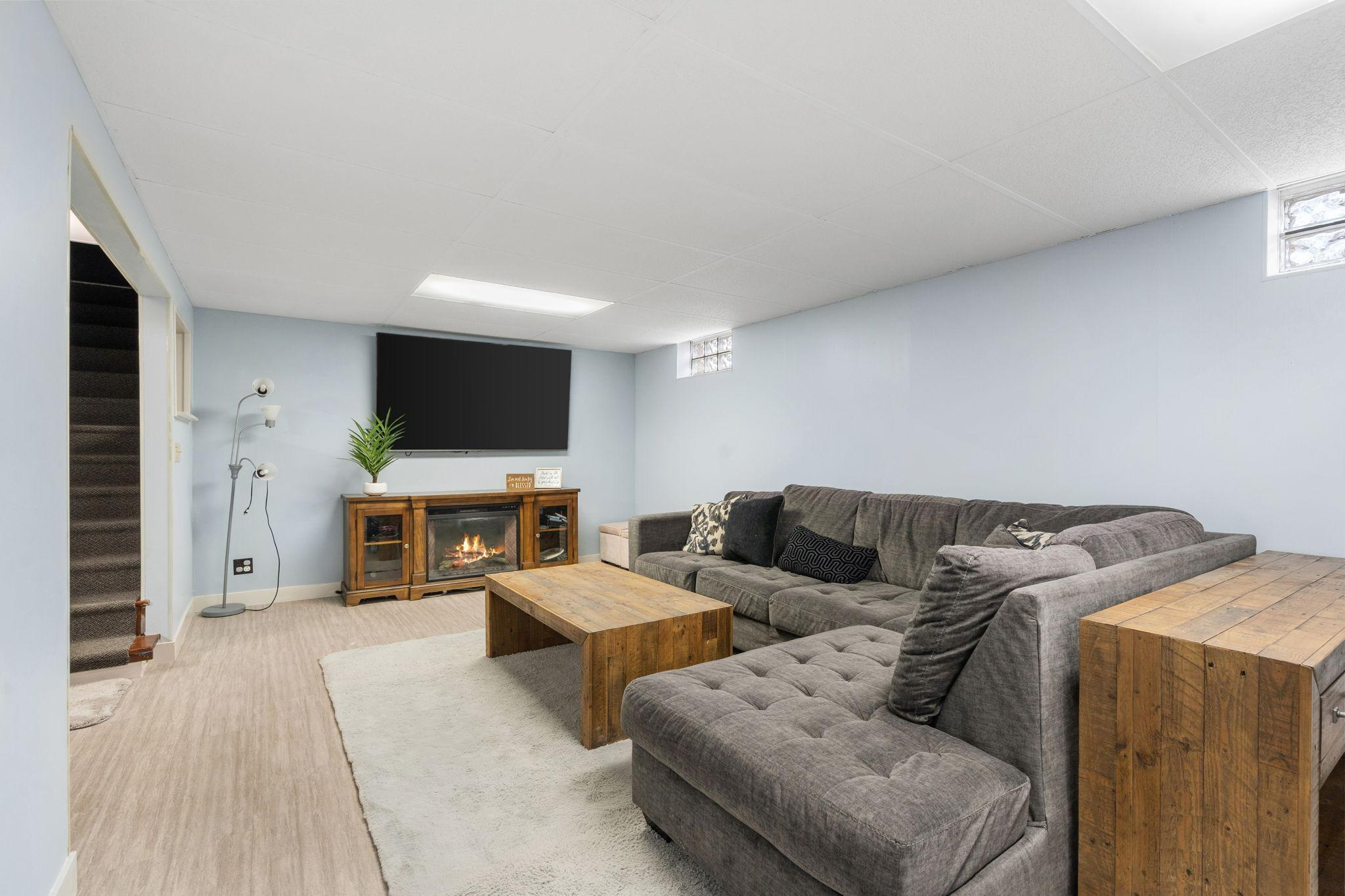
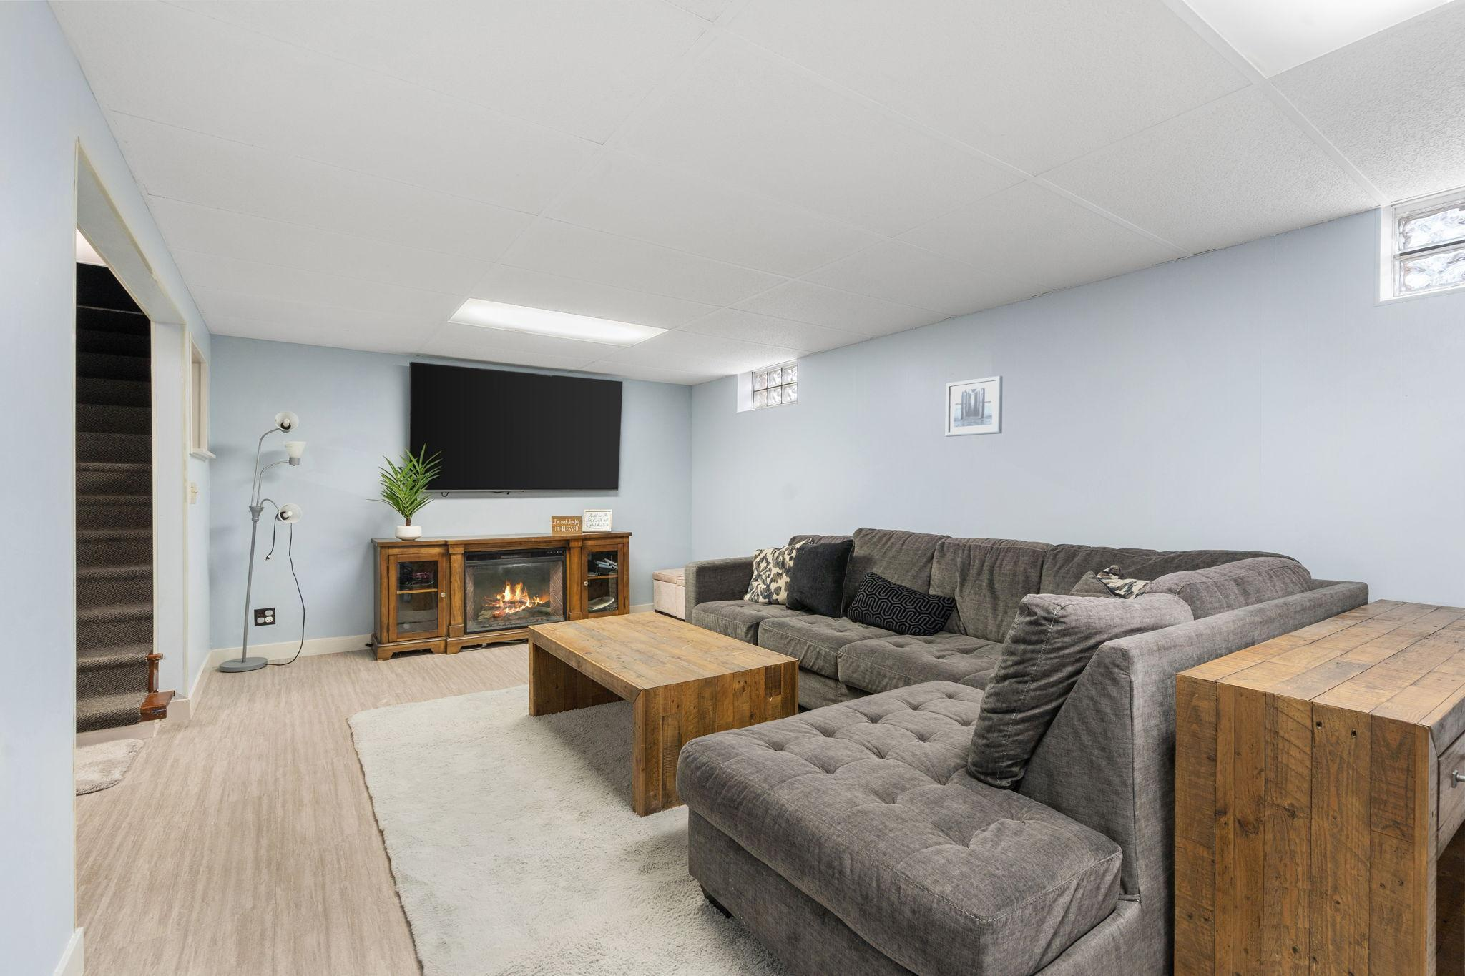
+ wall art (973, 406)
